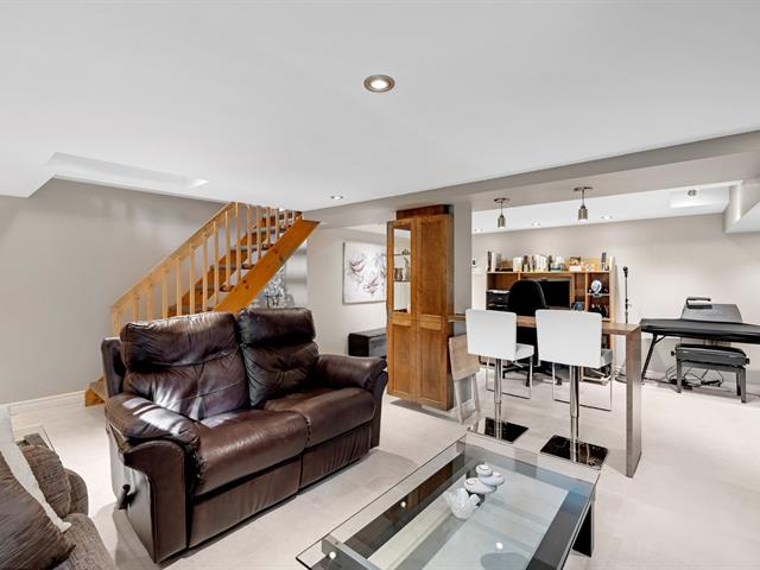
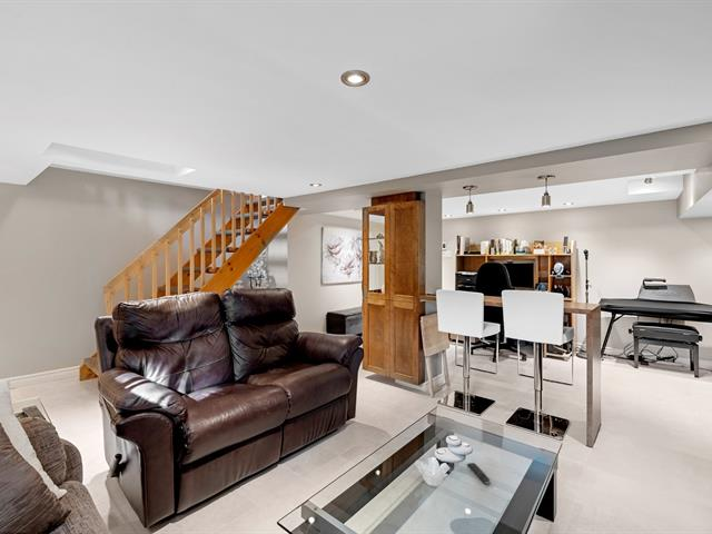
+ remote control (478, 472)
